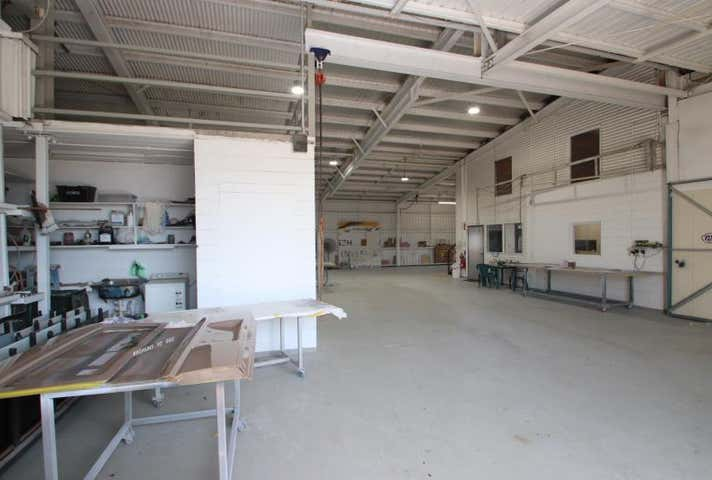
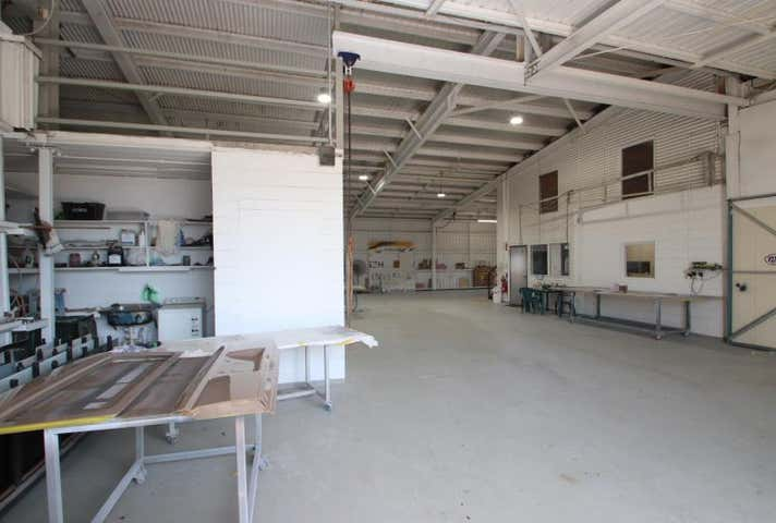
- hammer (138, 342)
